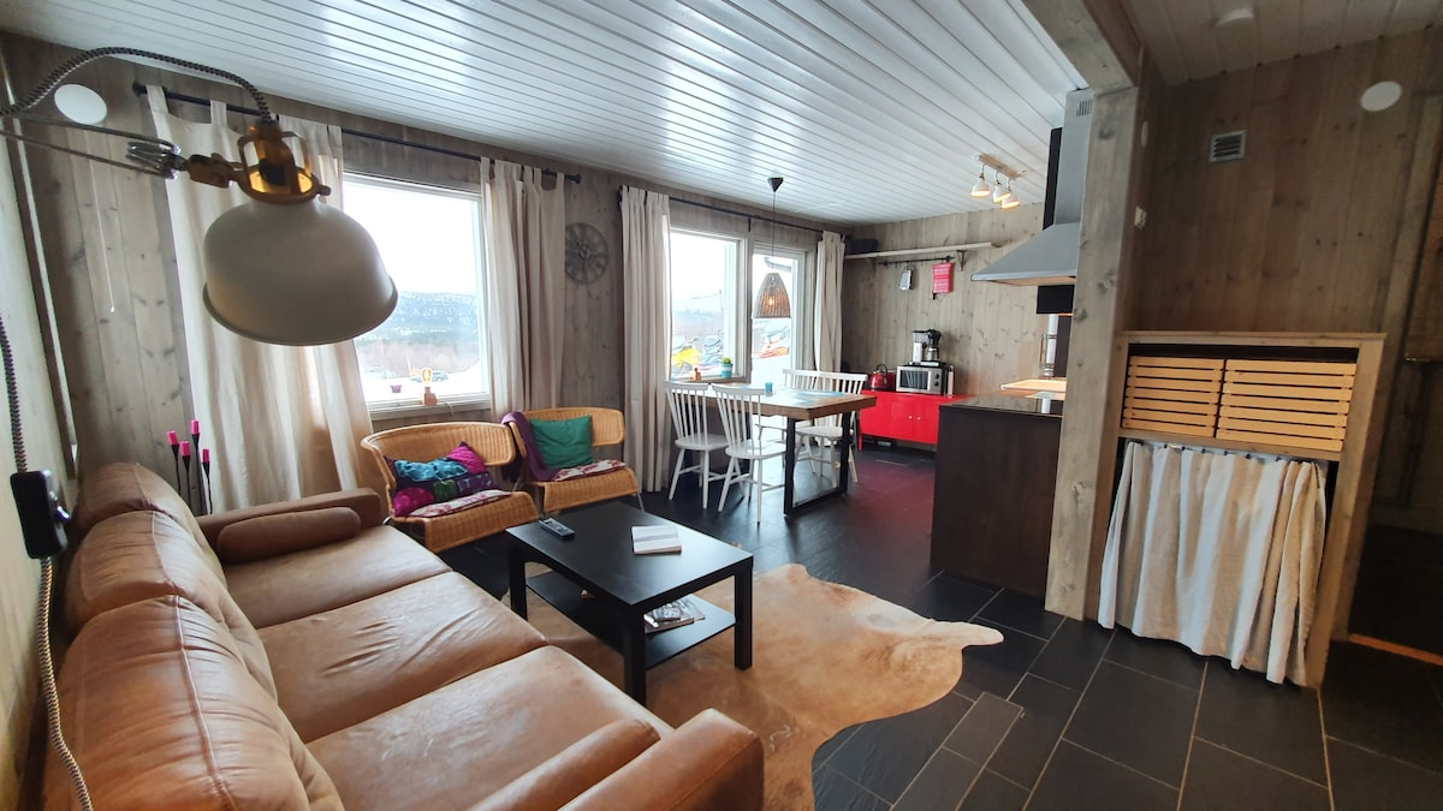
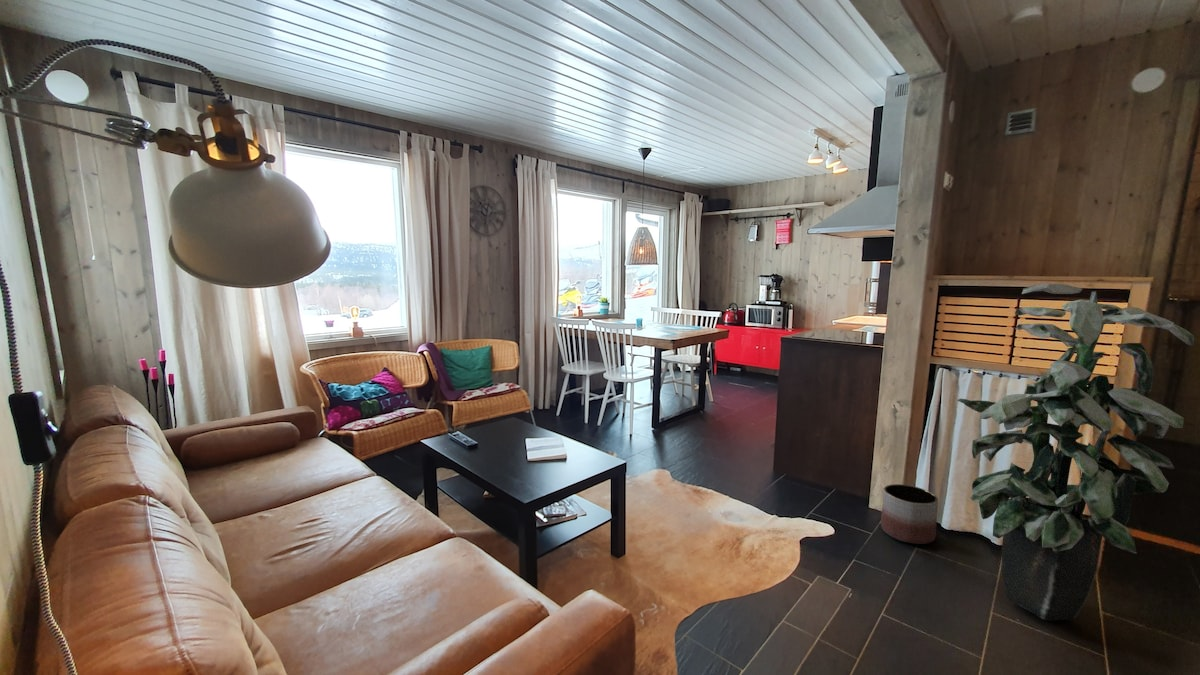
+ indoor plant (1056, 448)
+ planter (908, 513)
